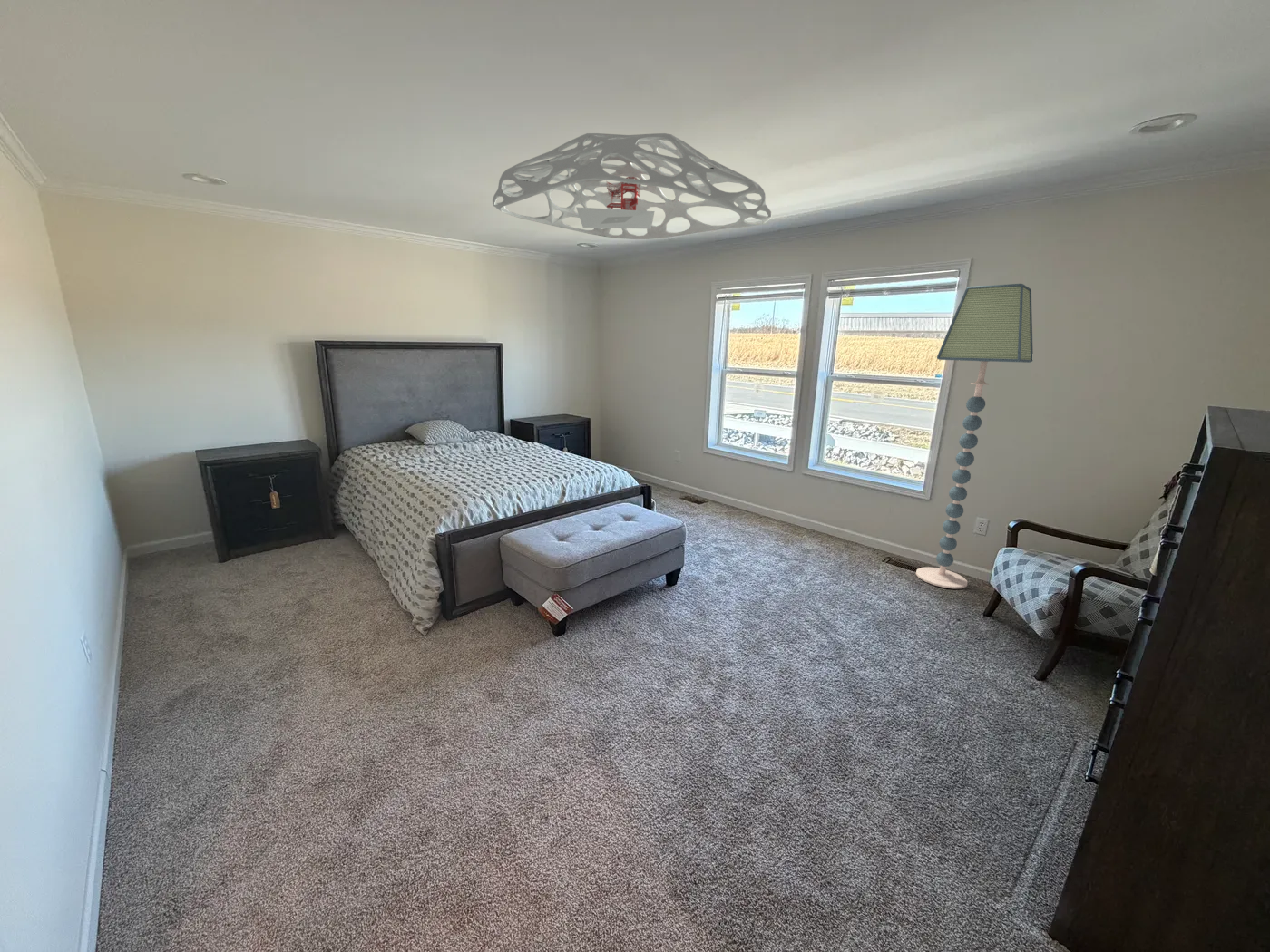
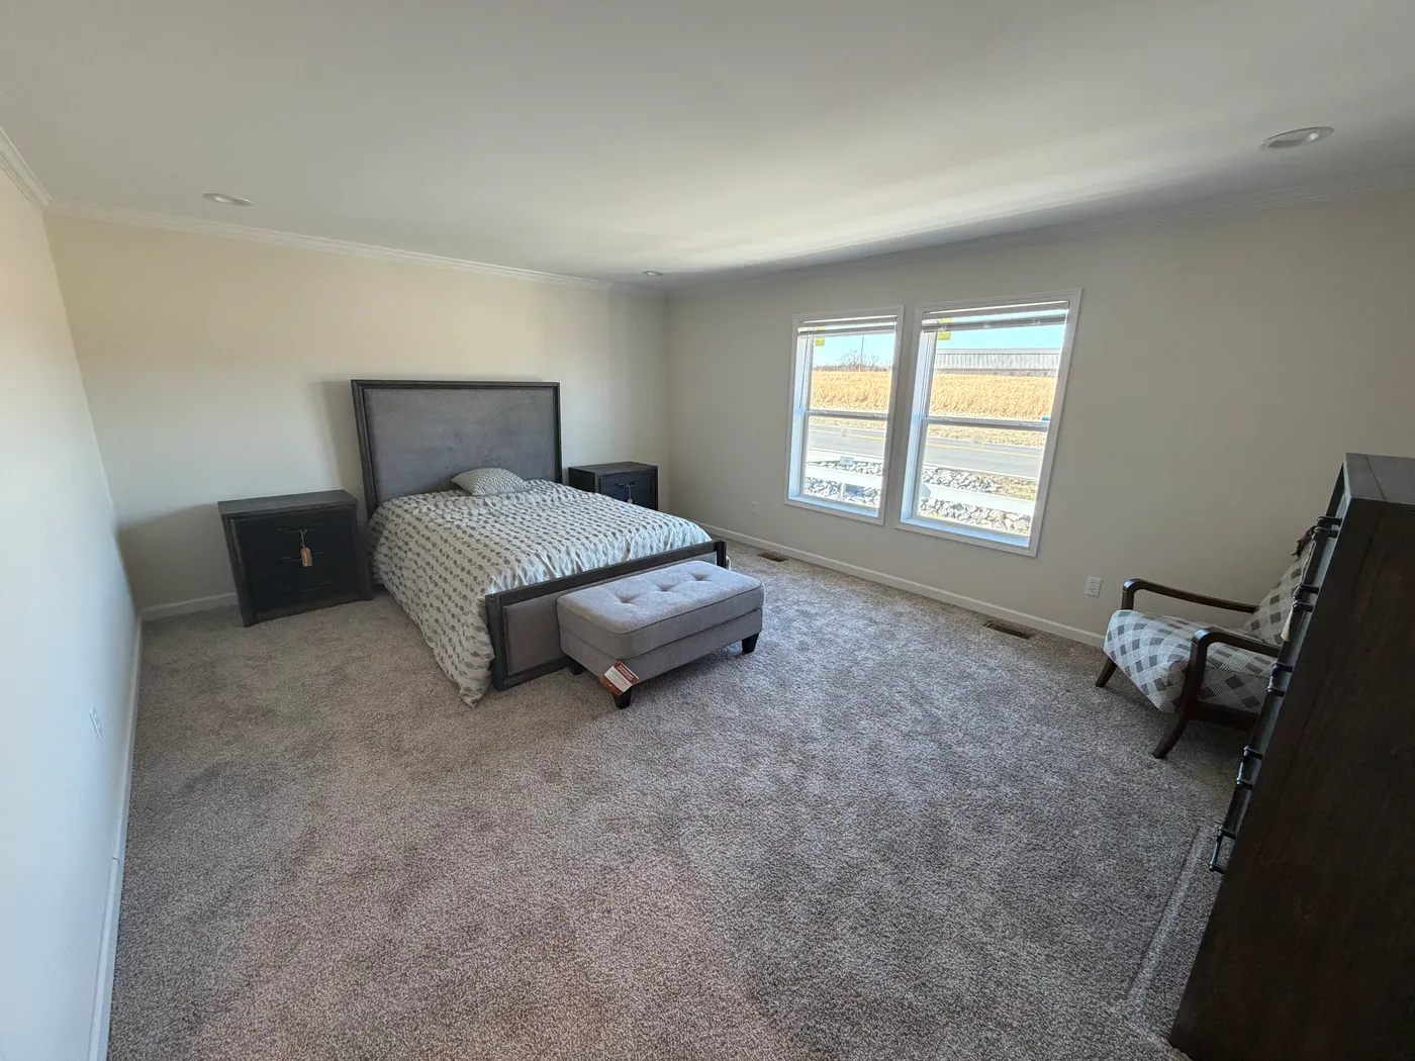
- ceiling light (632, 180)
- floor lamp (968, 442)
